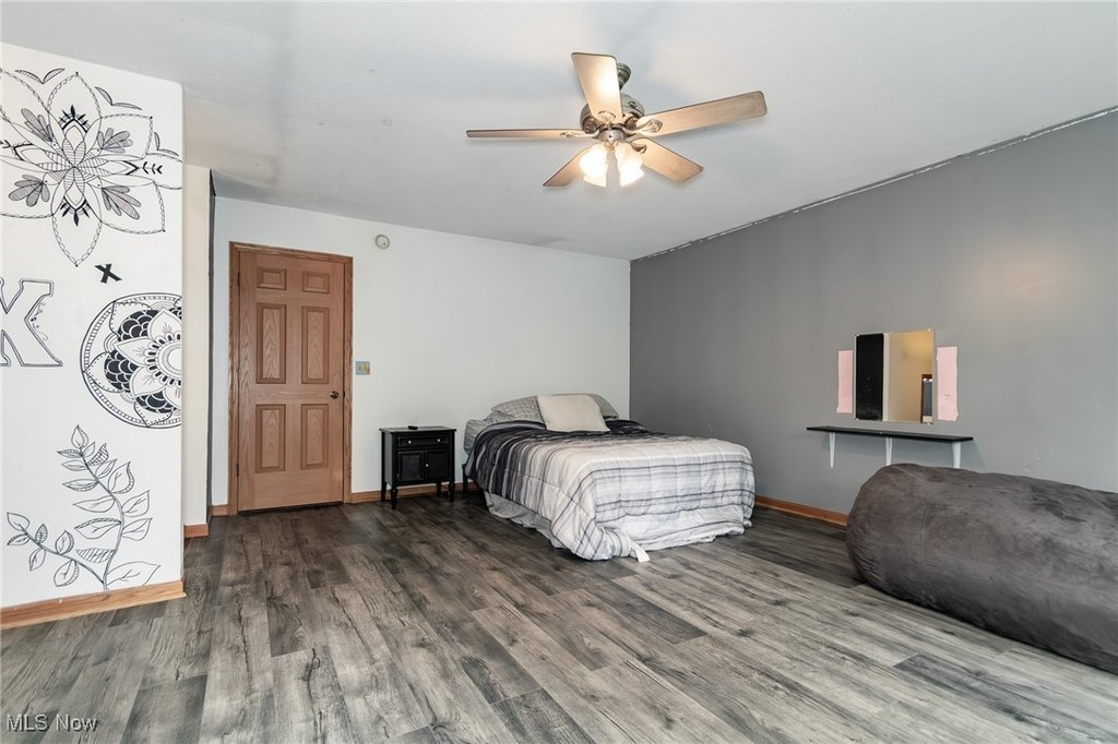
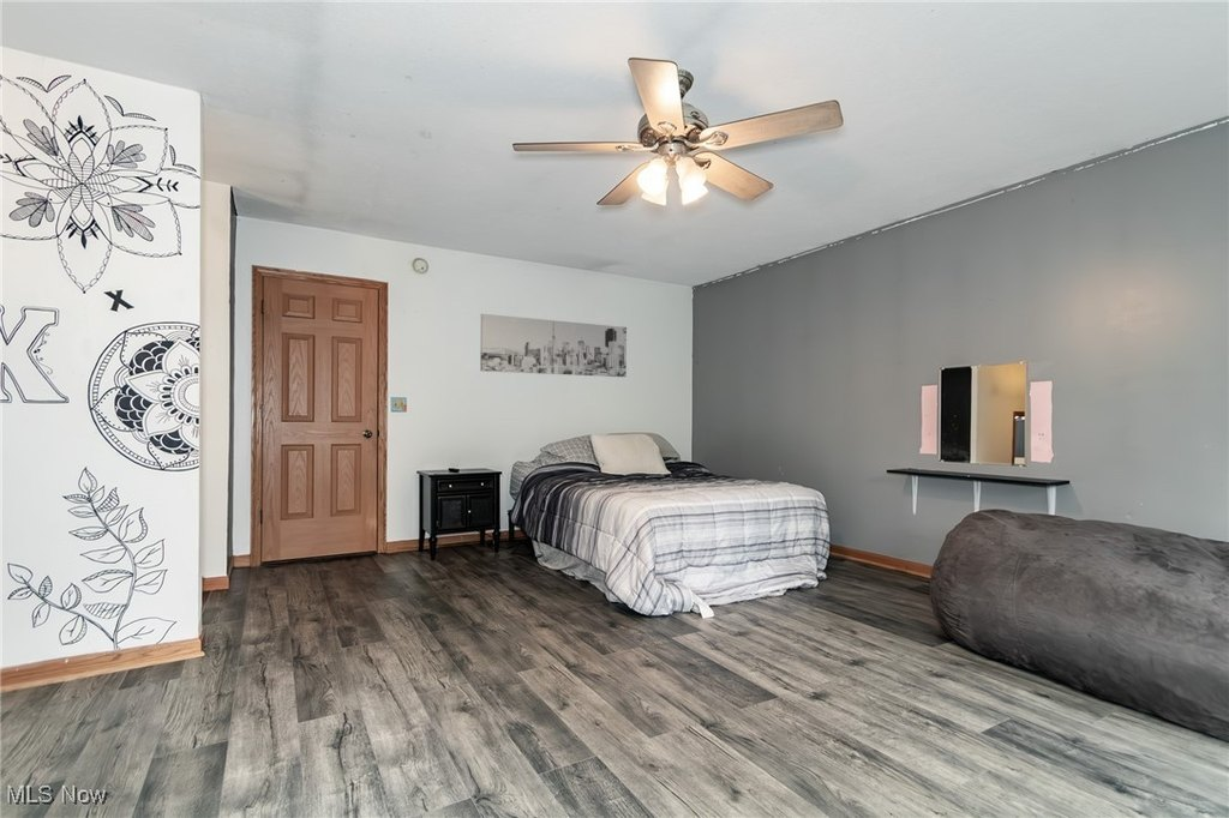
+ wall art (558, 347)
